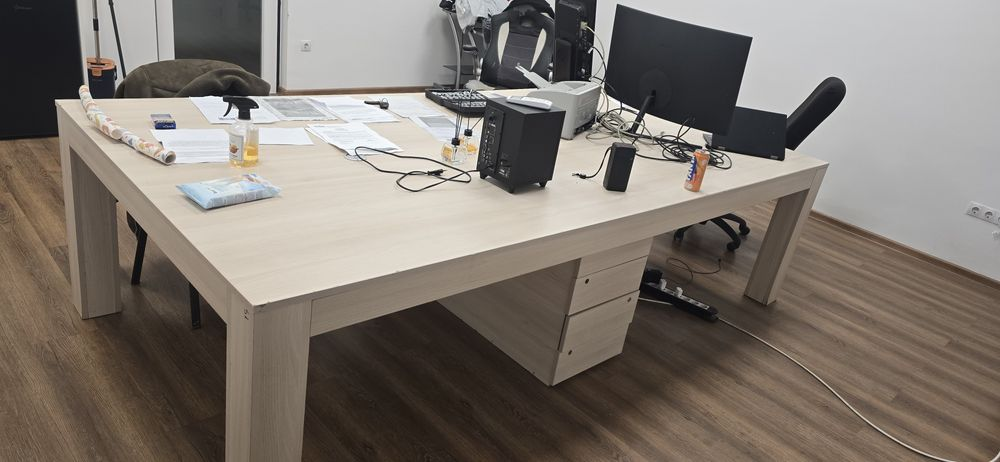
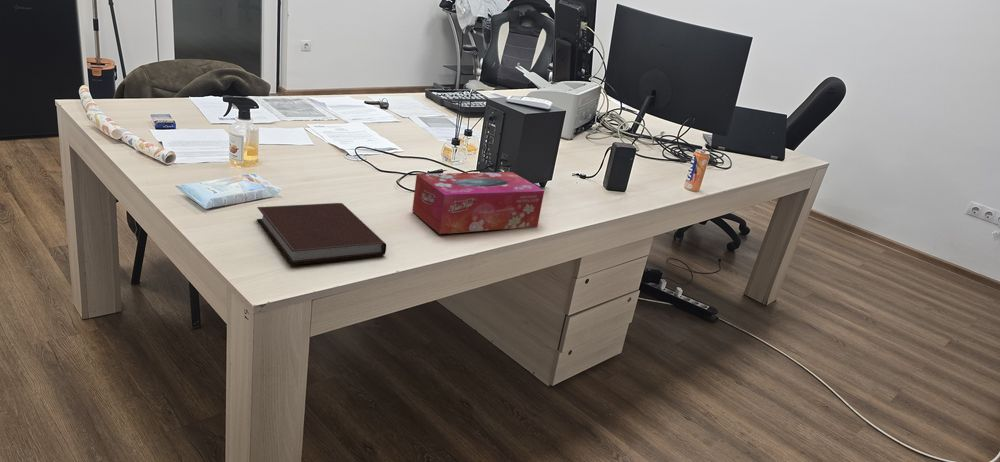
+ notebook (320, 230)
+ tissue box (478, 200)
